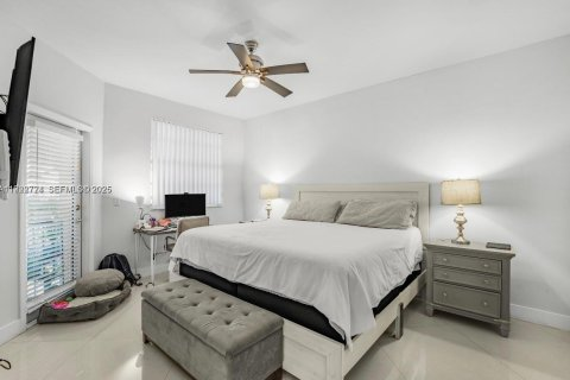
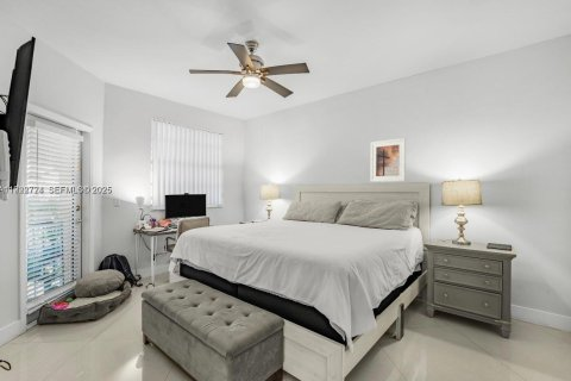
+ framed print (387, 161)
